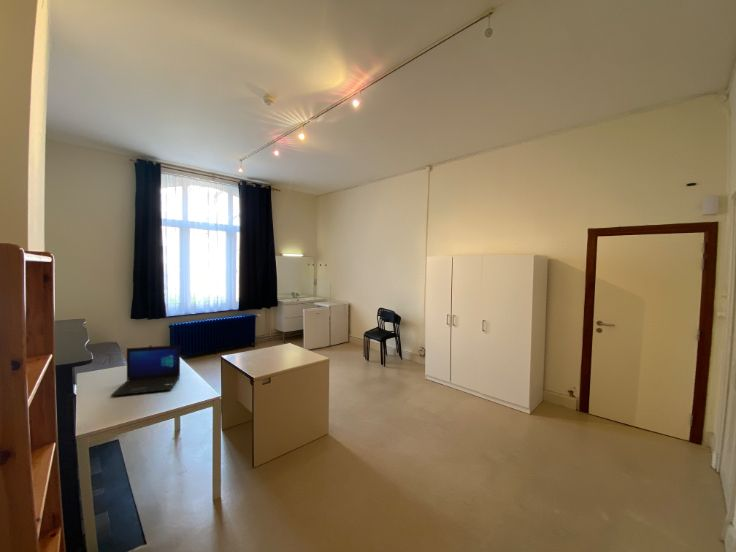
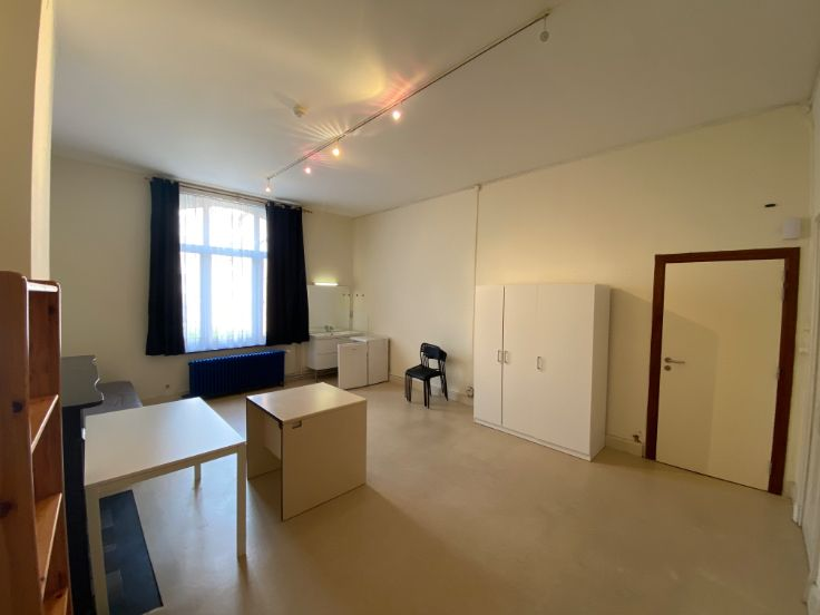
- laptop (148, 368)
